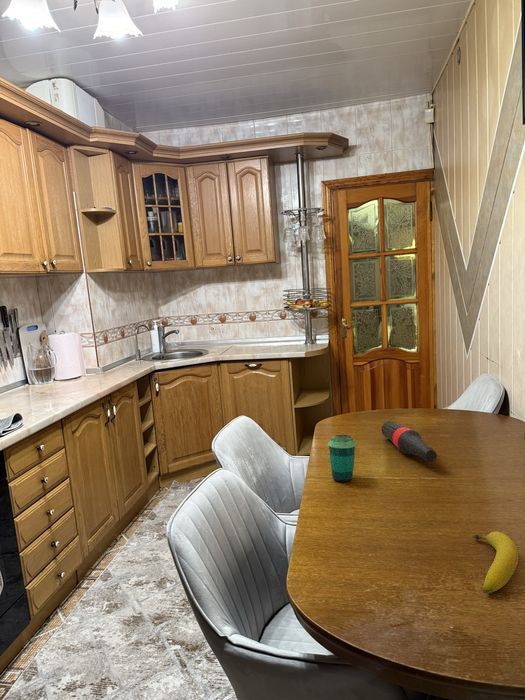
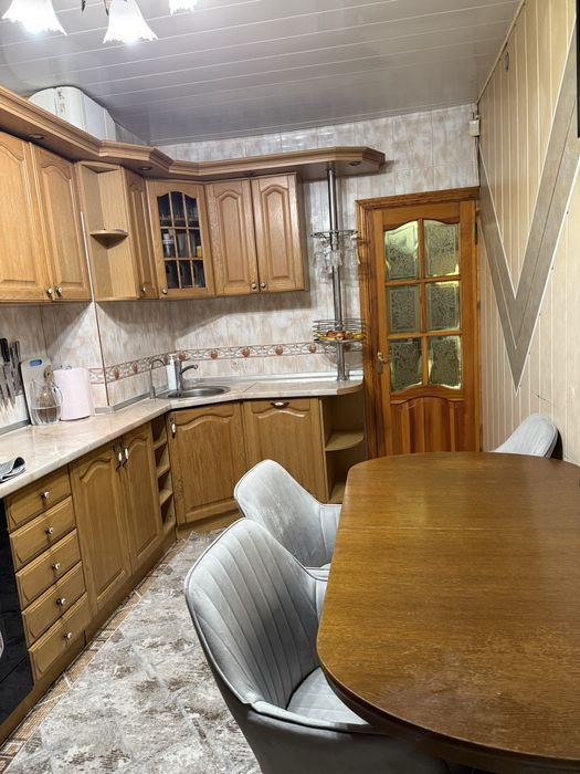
- bottle (406, 440)
- cup (342, 457)
- fruit (496, 555)
